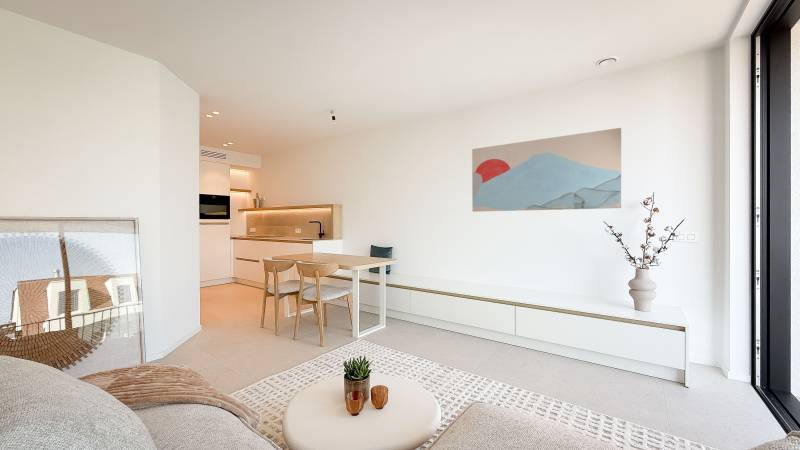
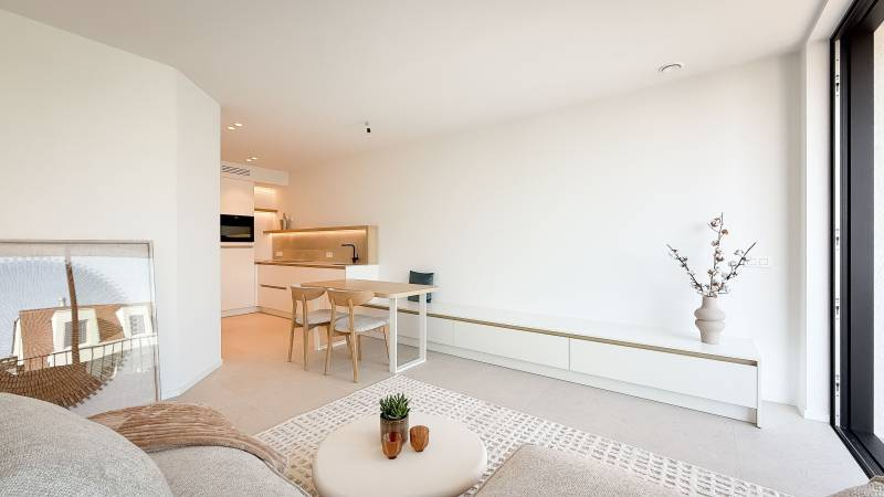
- wall art (537, 175)
